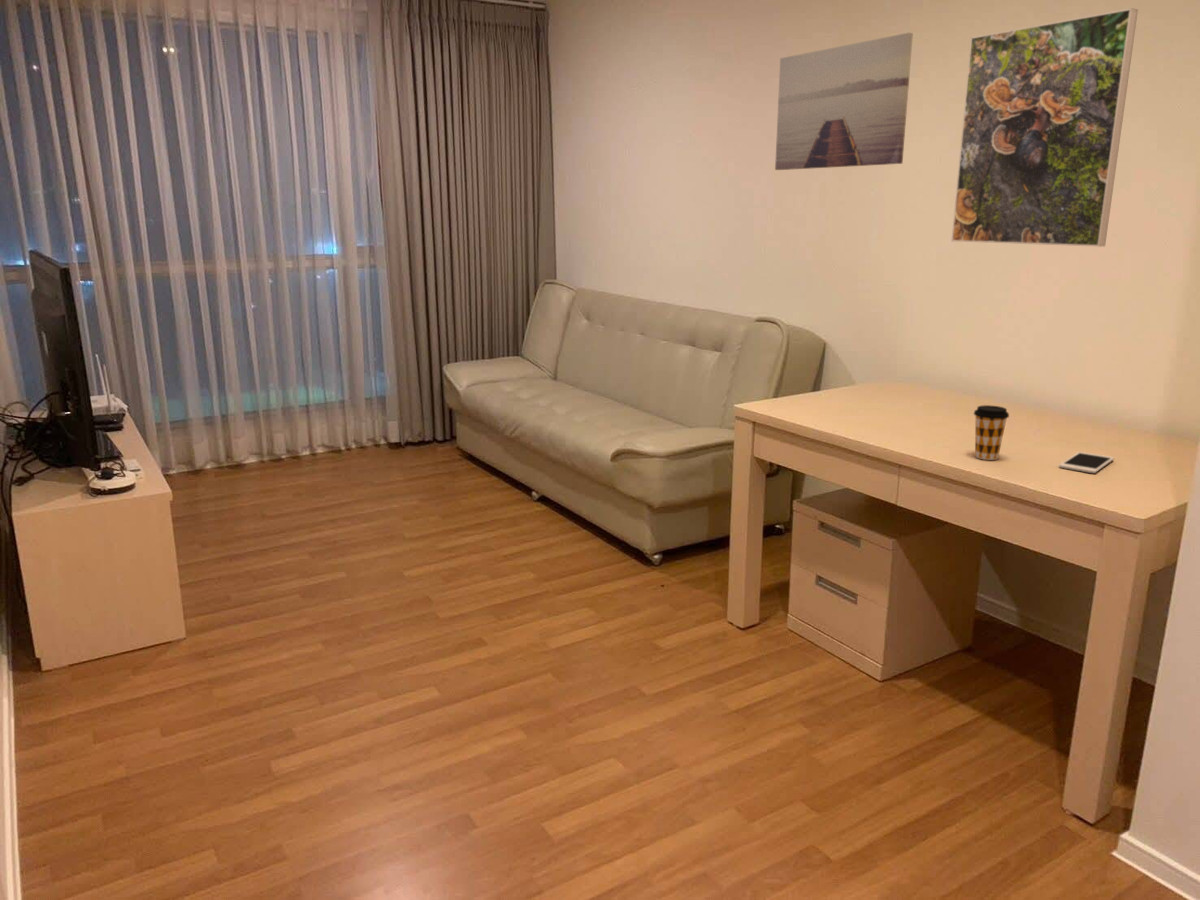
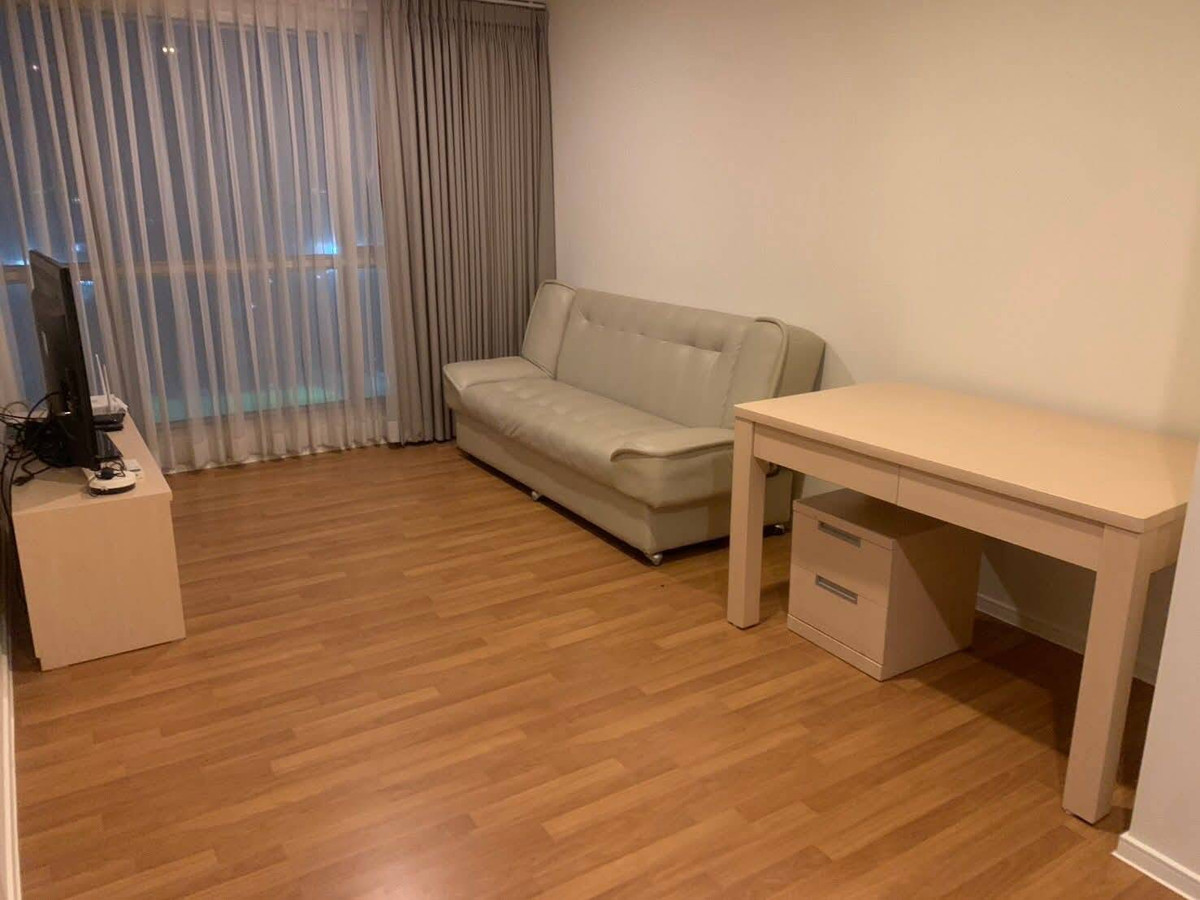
- cell phone (1086, 462)
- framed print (1035, 137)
- wall art (837, 107)
- coffee cup (989, 432)
